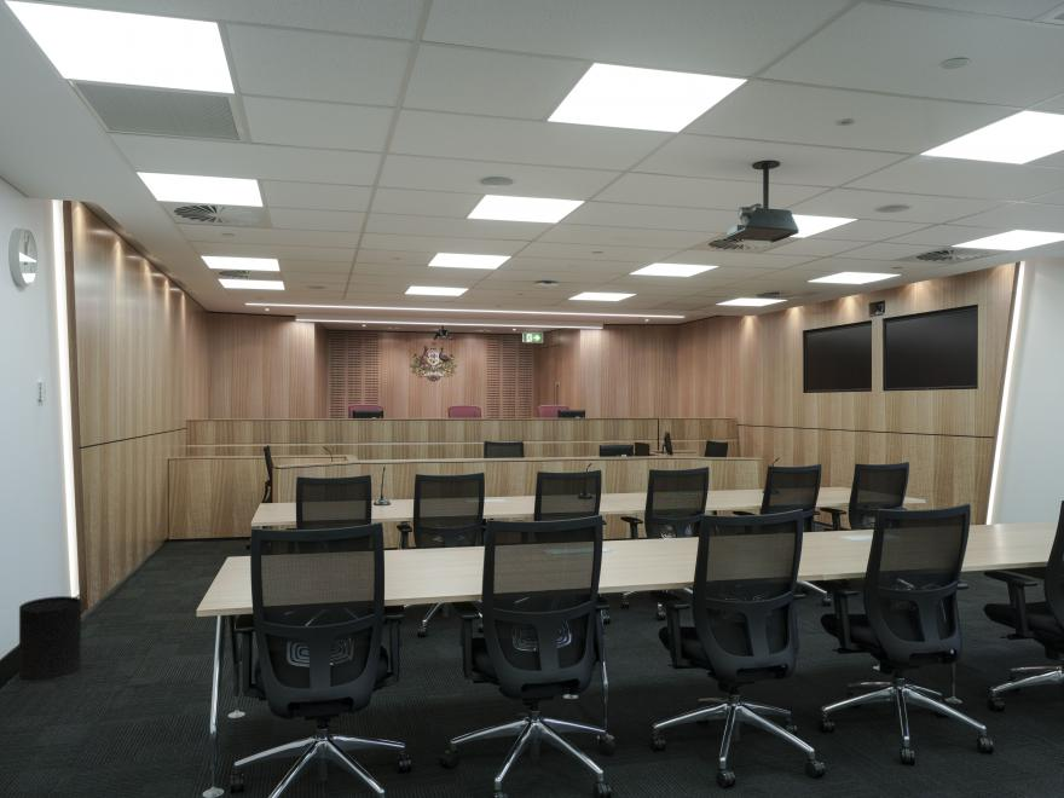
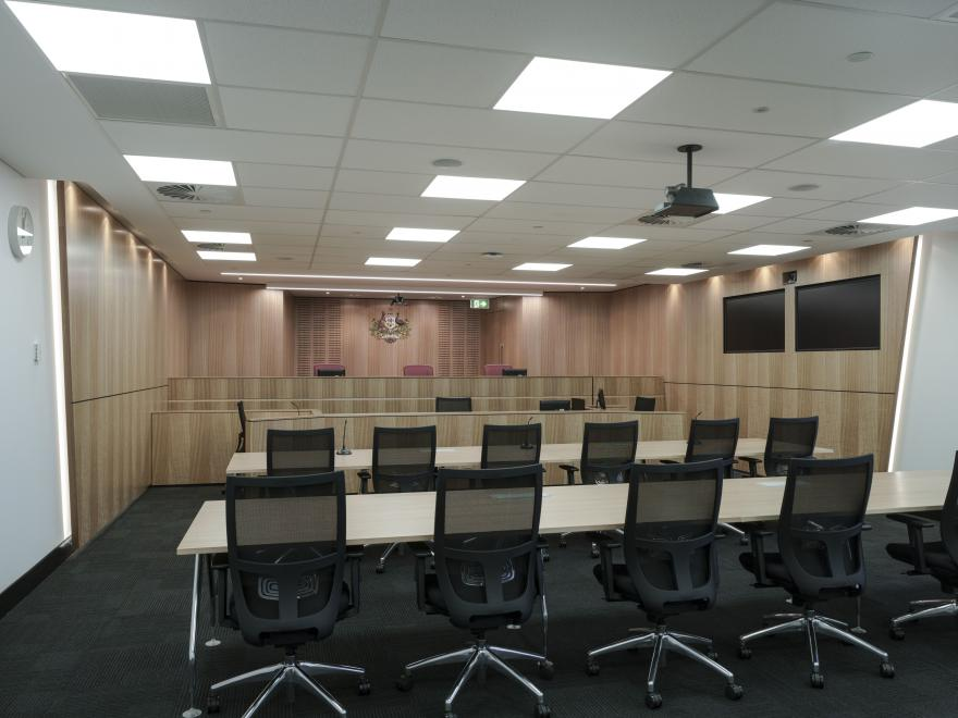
- trash can (50, 636)
